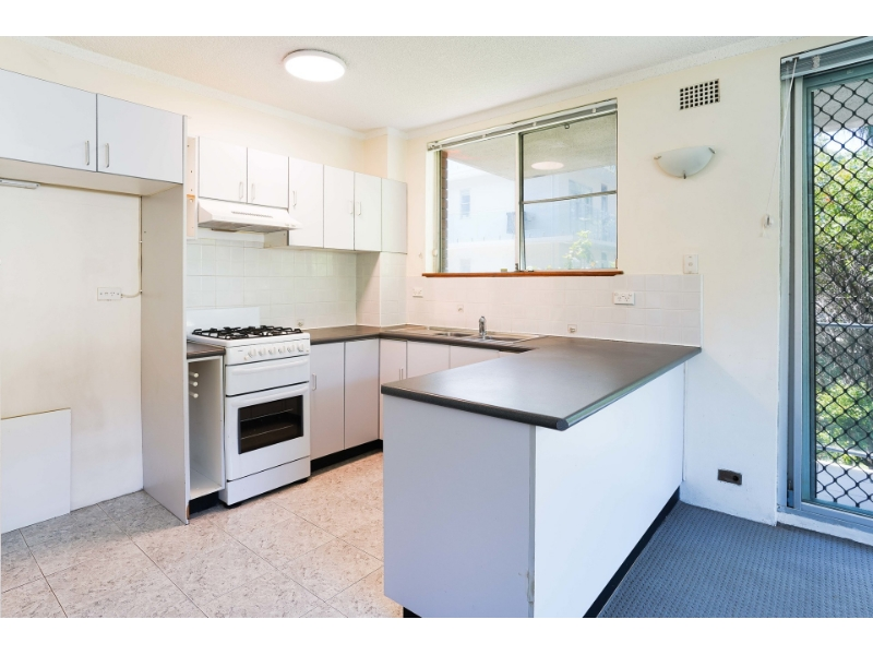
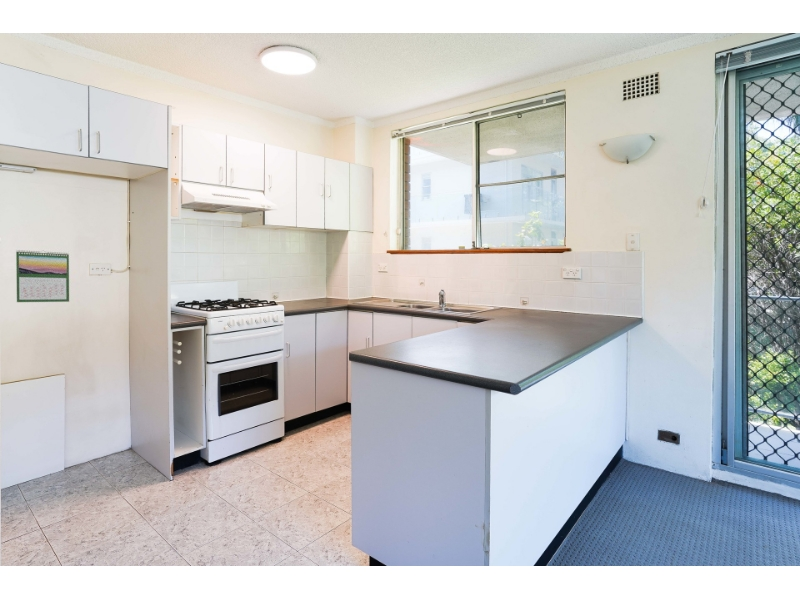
+ calendar (43, 276)
